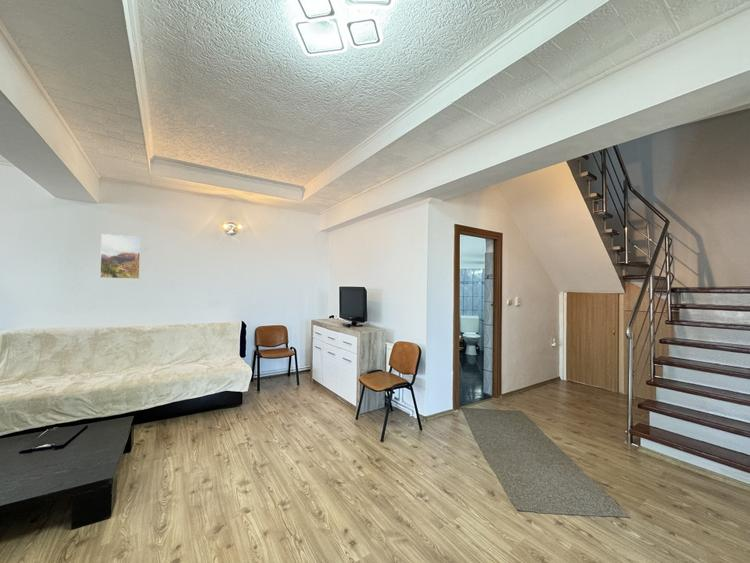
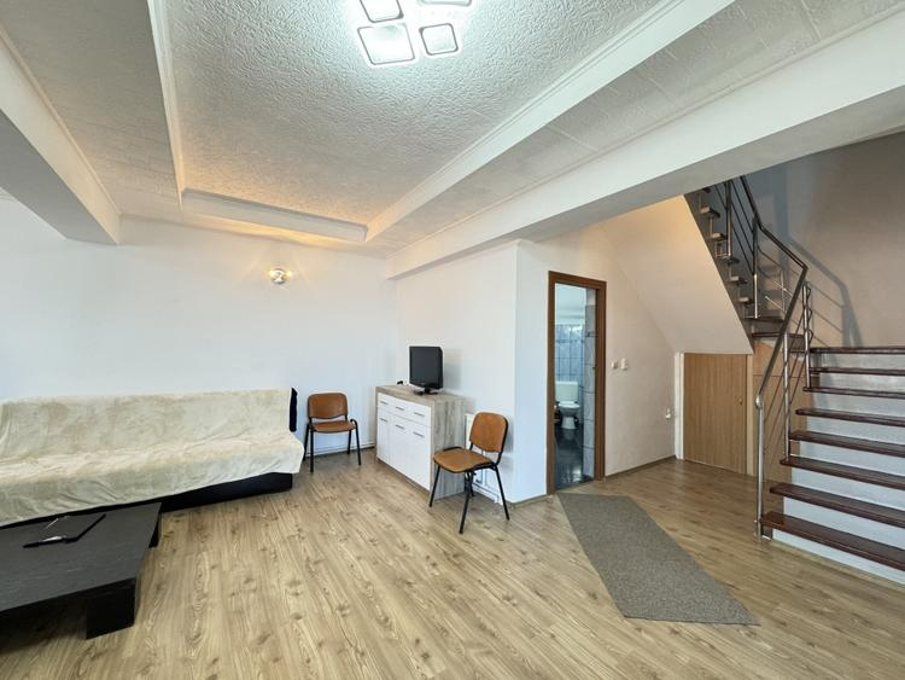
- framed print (121, 257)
